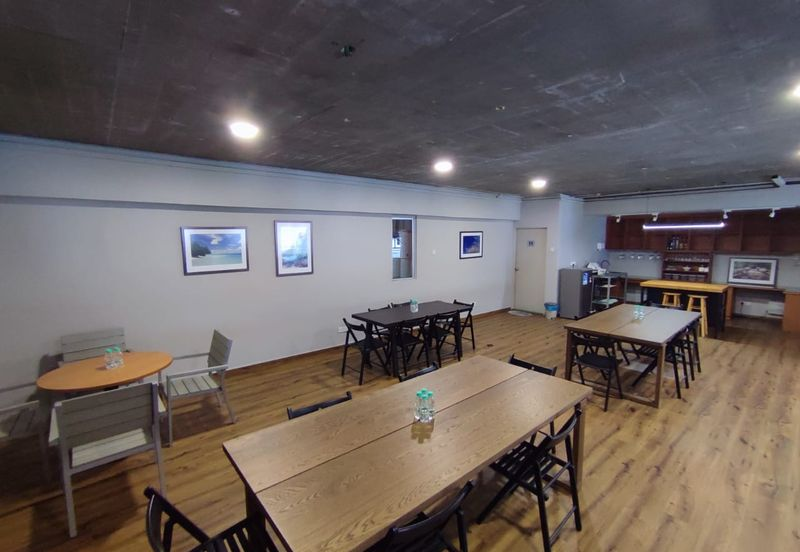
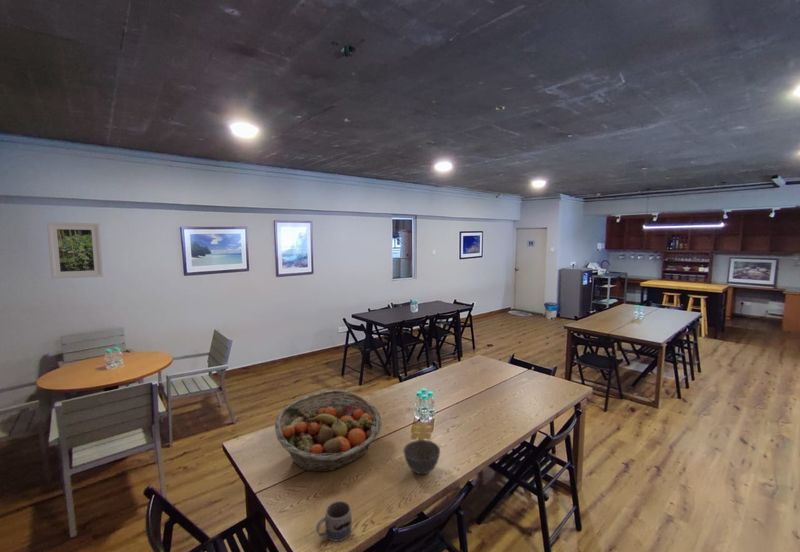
+ fruit basket (330, 428)
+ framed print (76, 250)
+ mug (334, 522)
+ bowl (421, 459)
